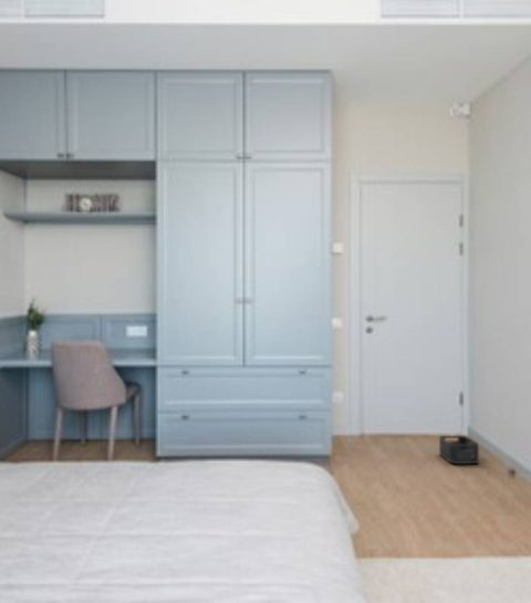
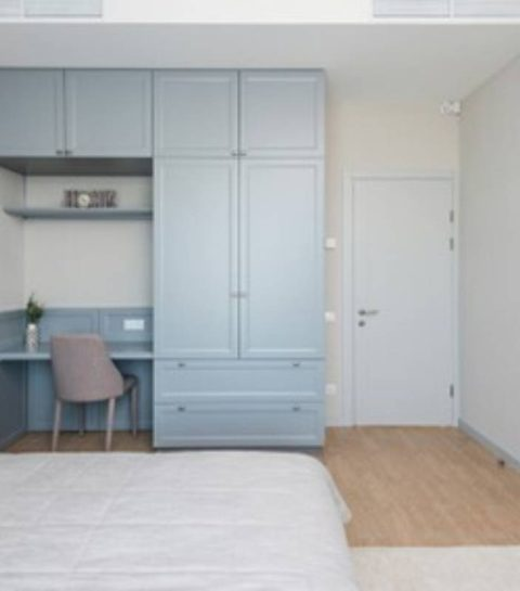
- storage bin (458, 449)
